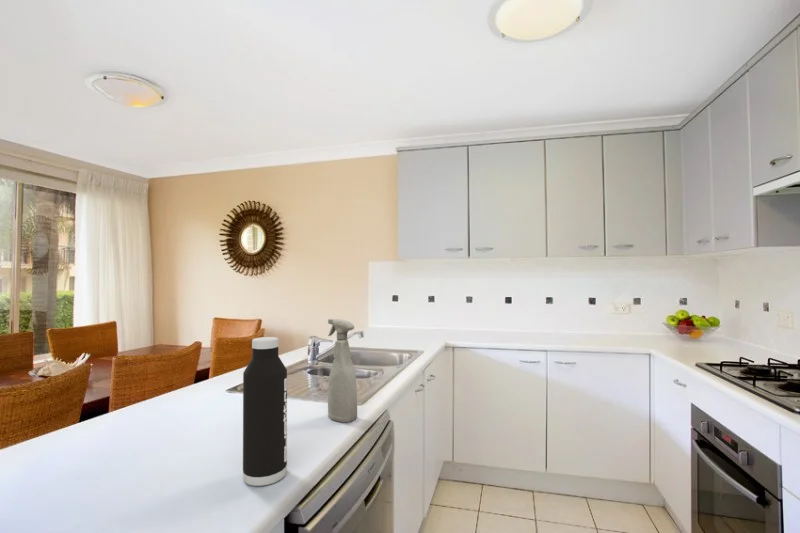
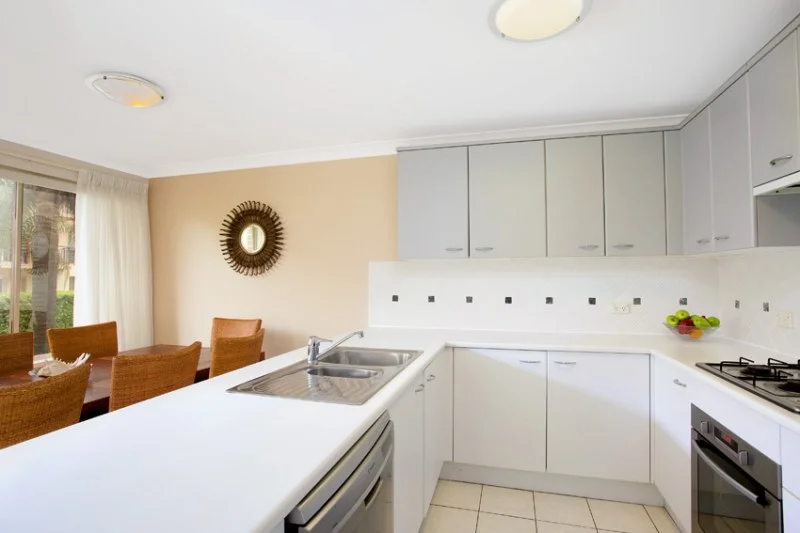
- water bottle (265, 406)
- spray bottle (342, 368)
